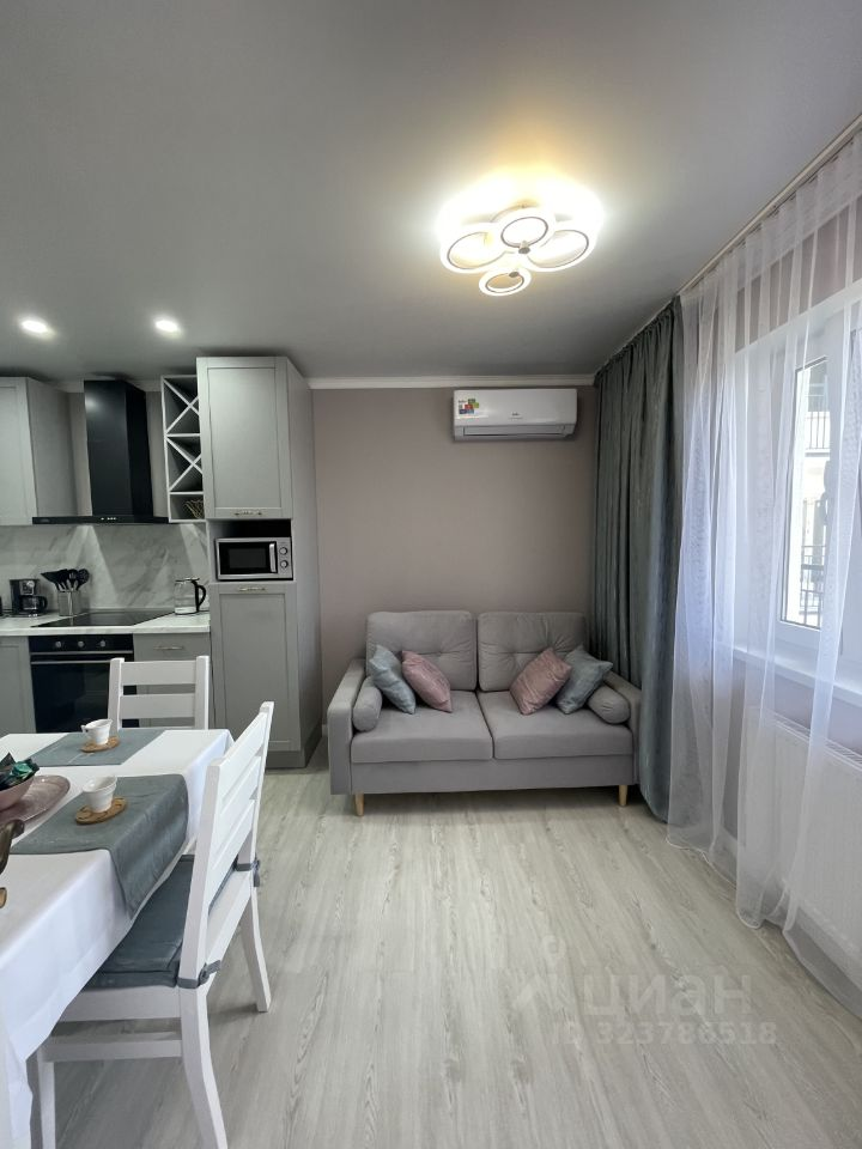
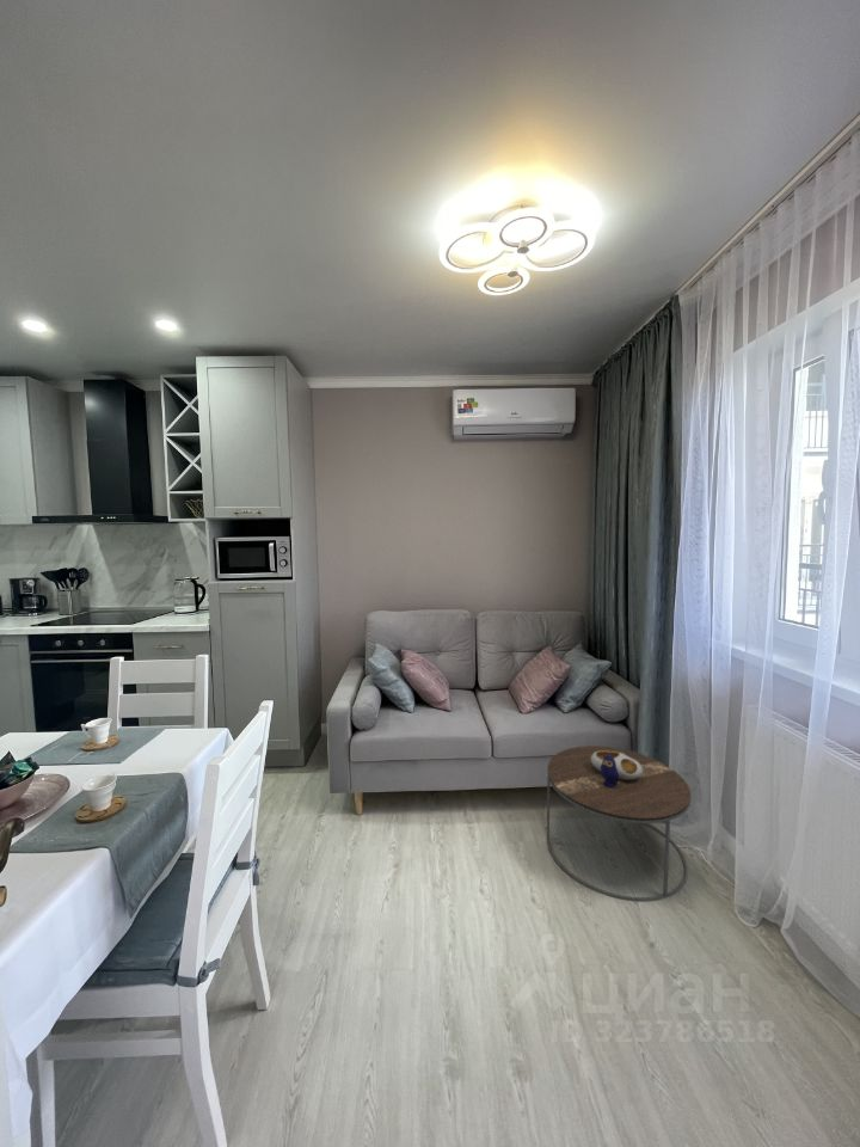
+ side table (614, 798)
